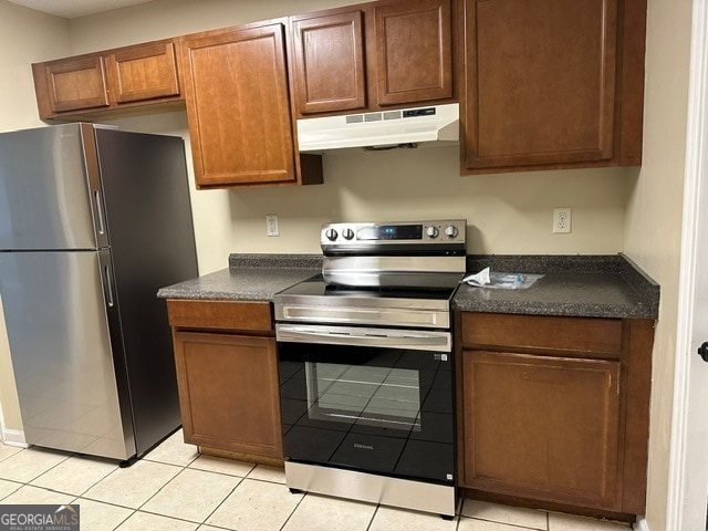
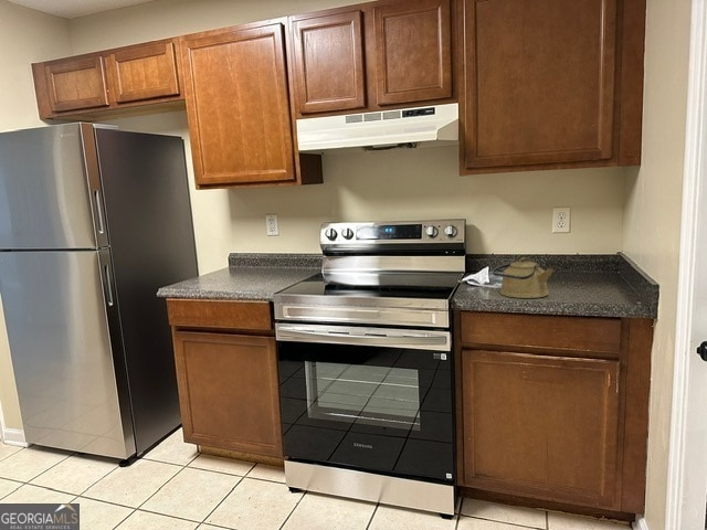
+ kettle (527, 275)
